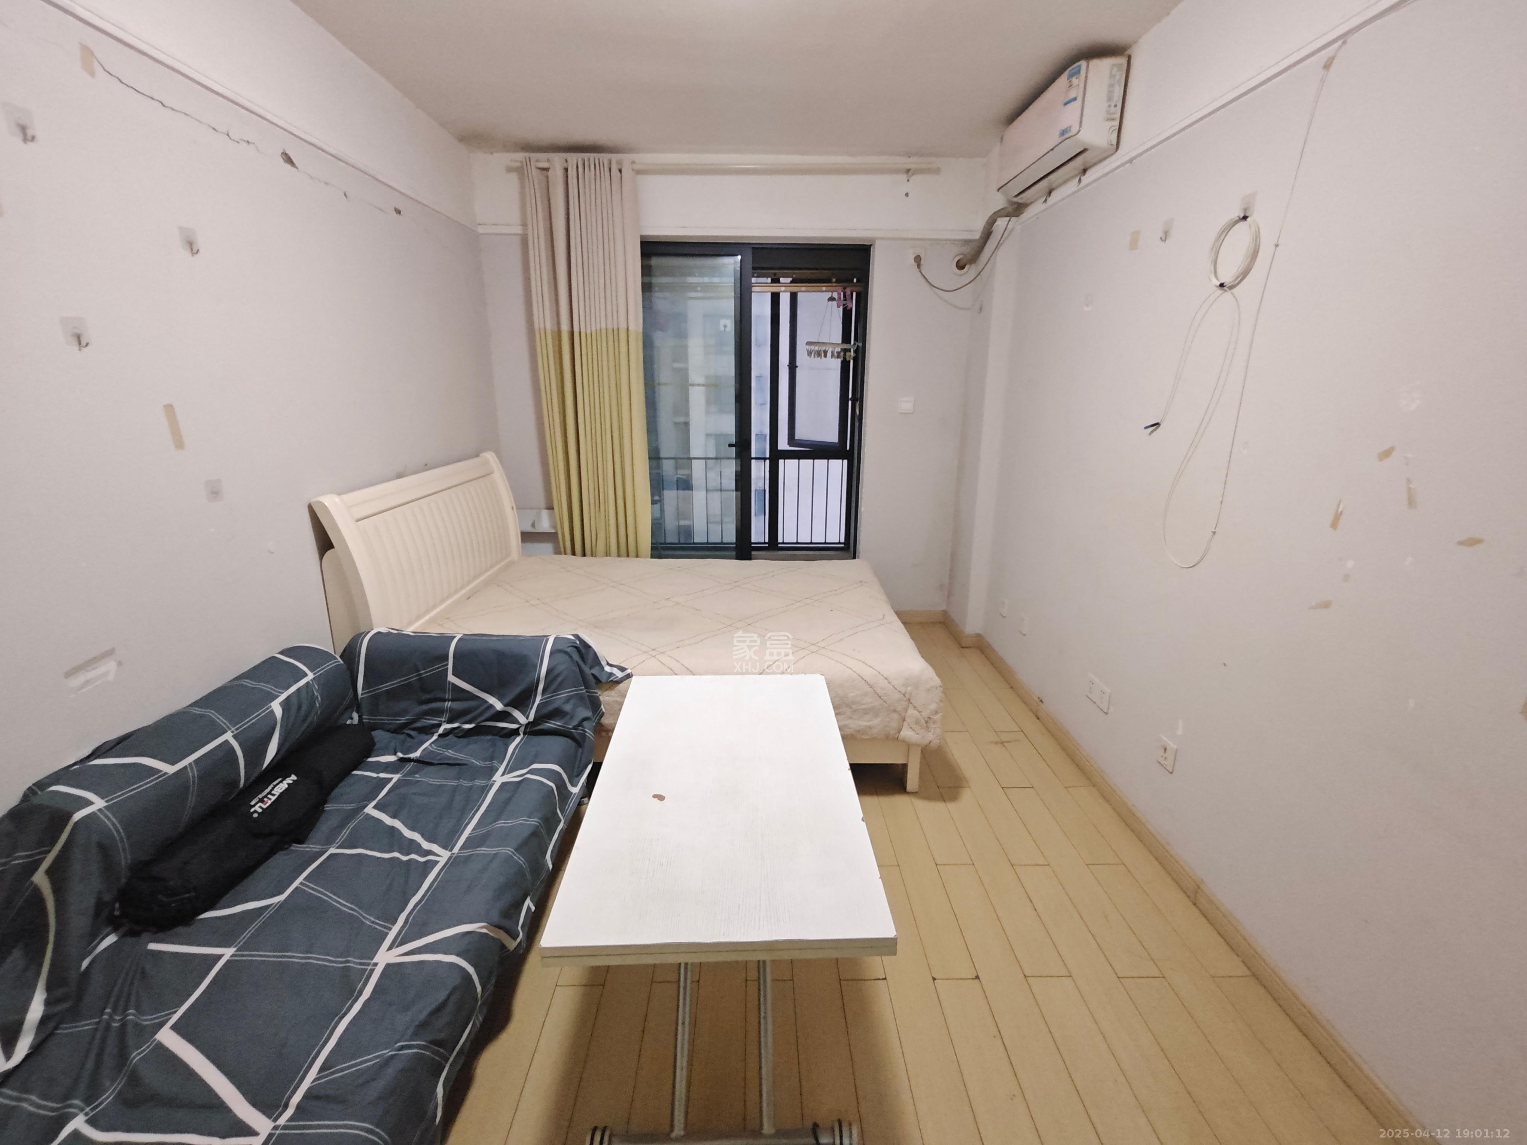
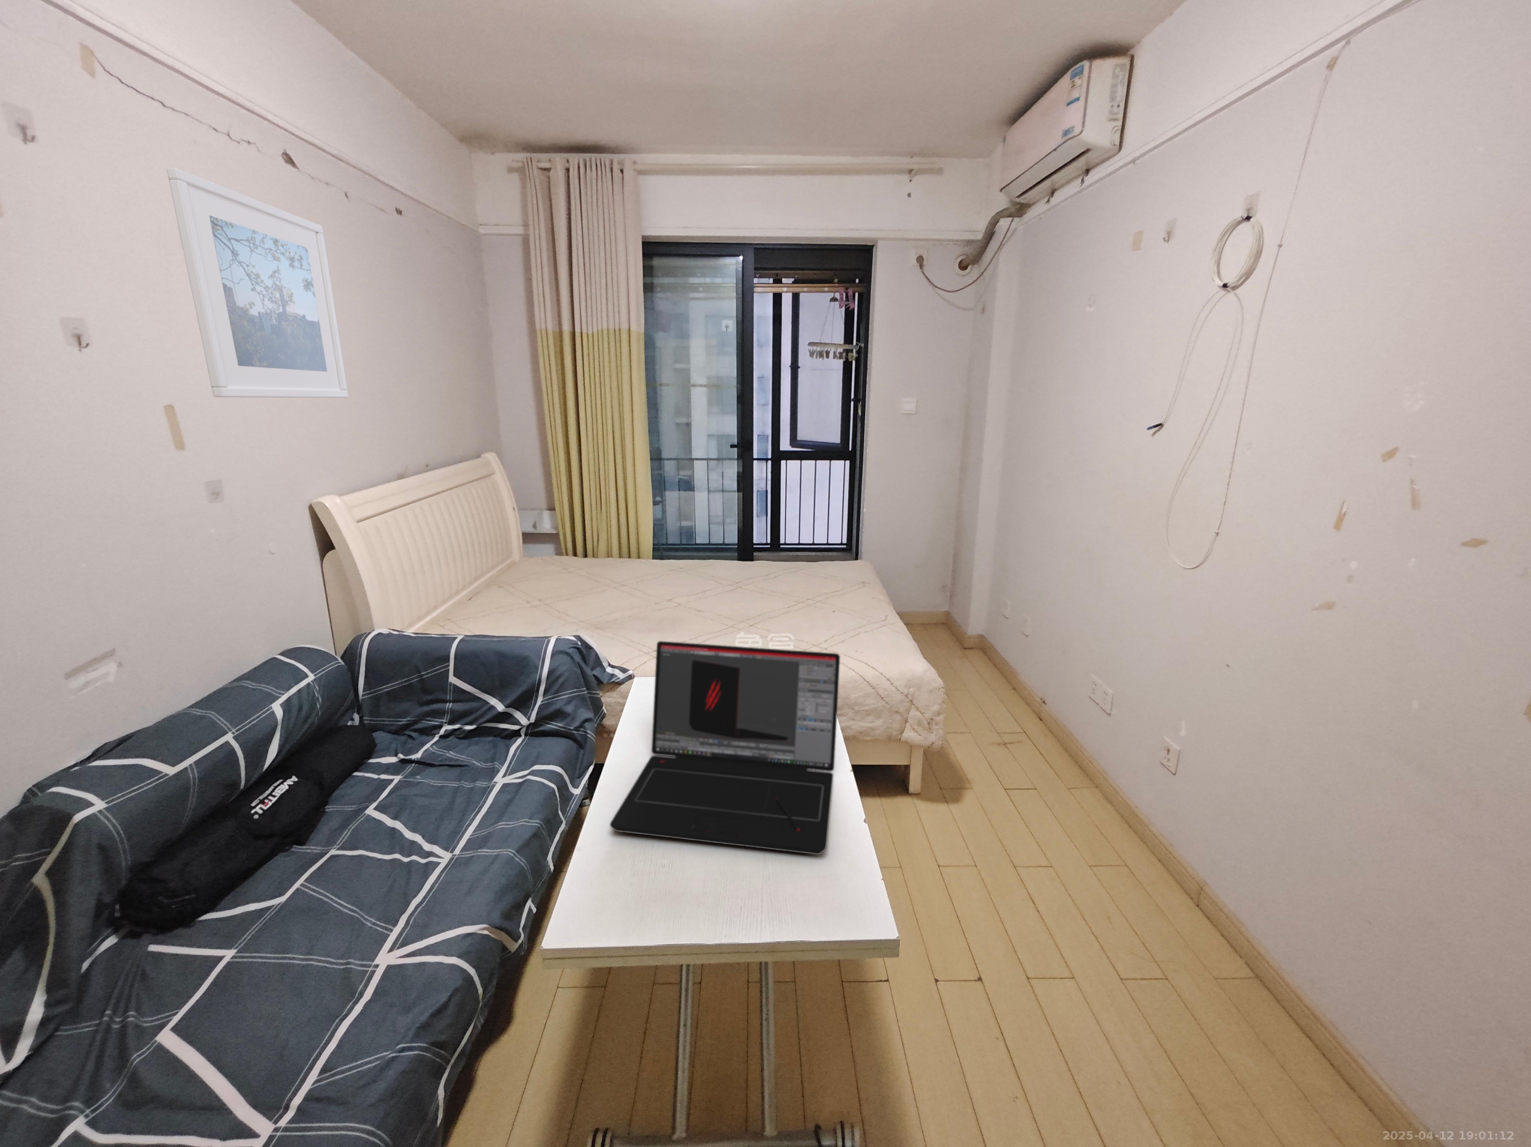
+ laptop (732, 737)
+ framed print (274, 302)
